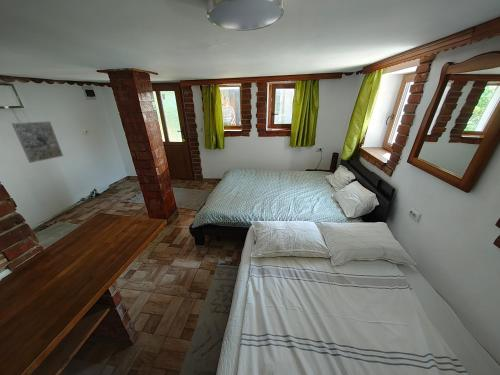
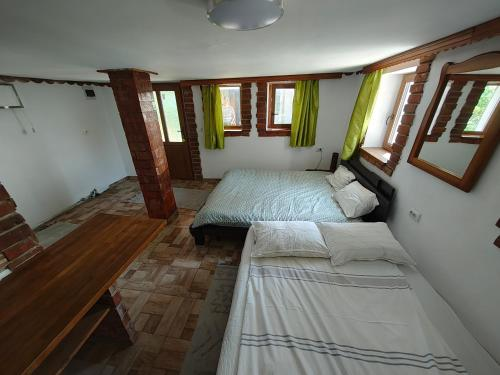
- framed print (40, 141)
